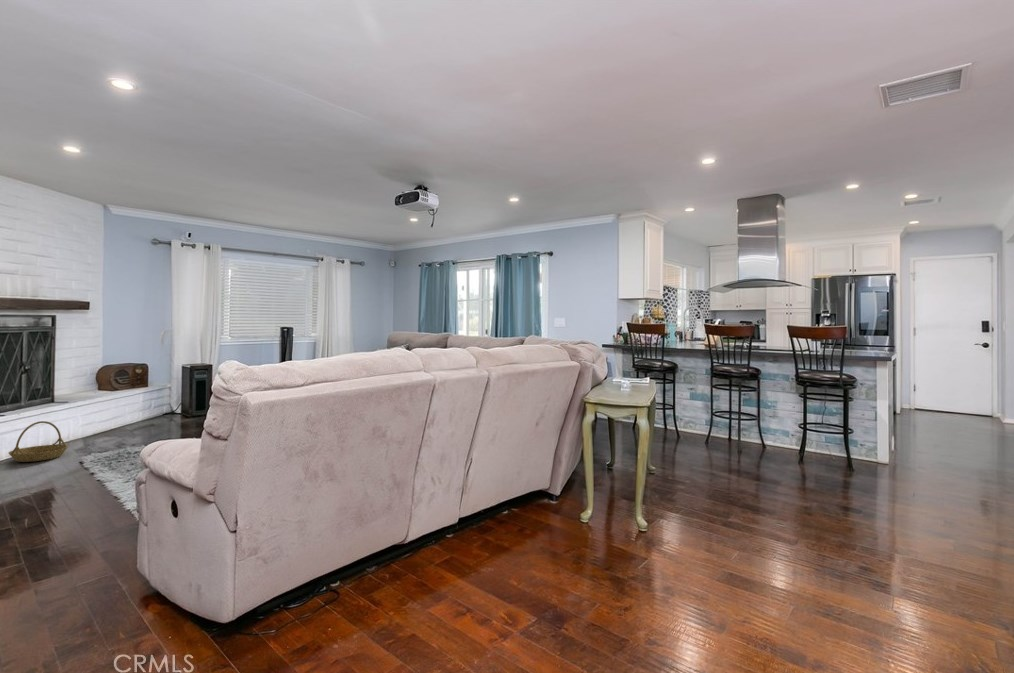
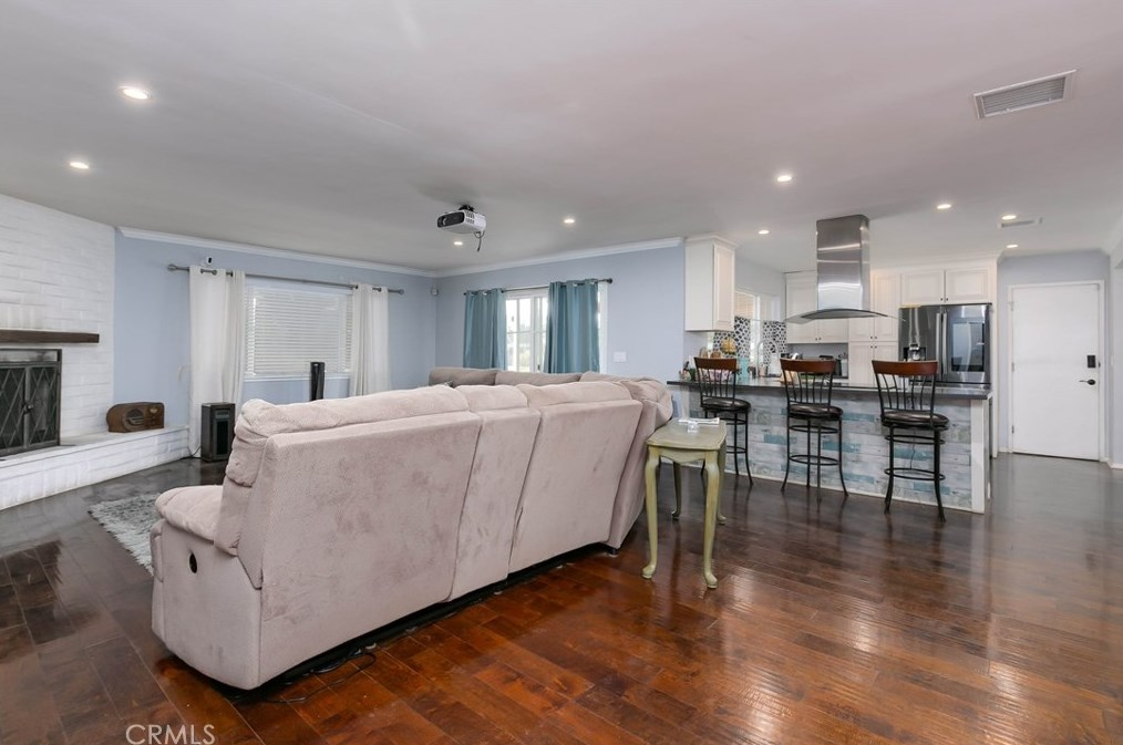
- basket (39, 446)
